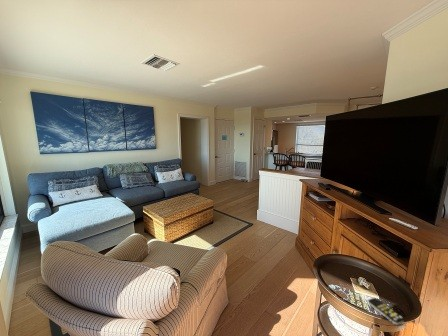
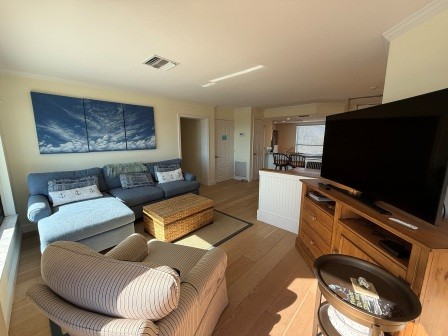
- remote control (384, 310)
